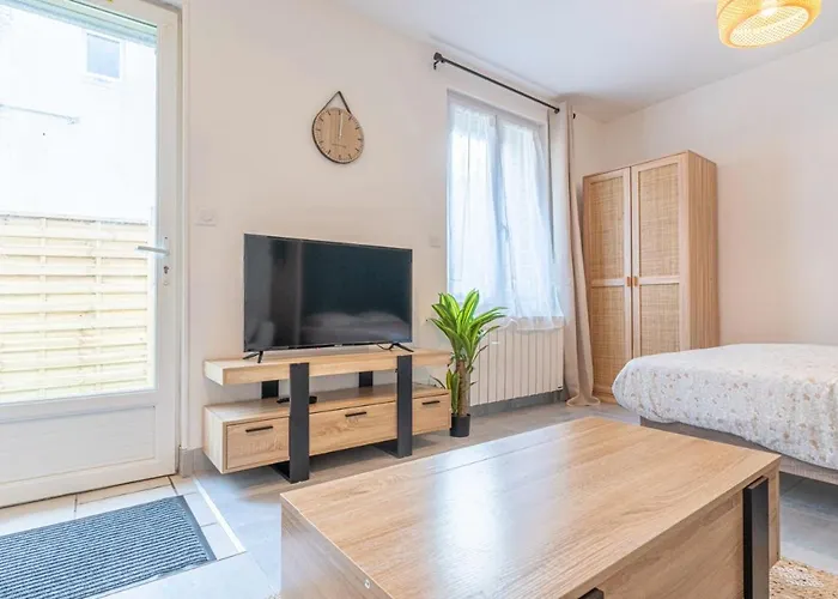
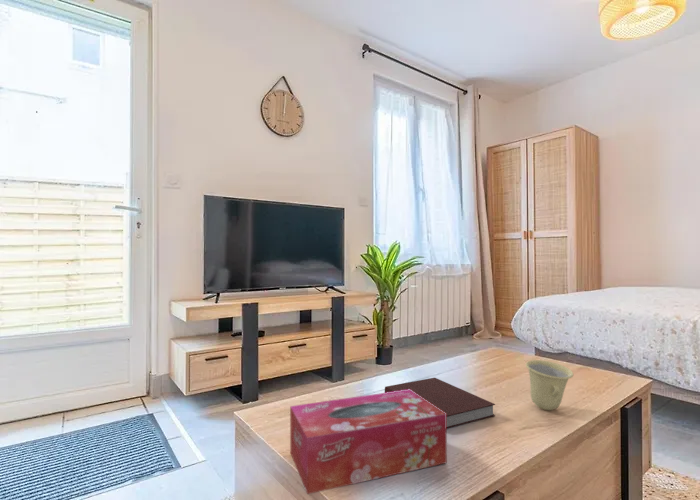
+ notebook (436, 400)
+ tissue box (366, 433)
+ cup (549, 386)
